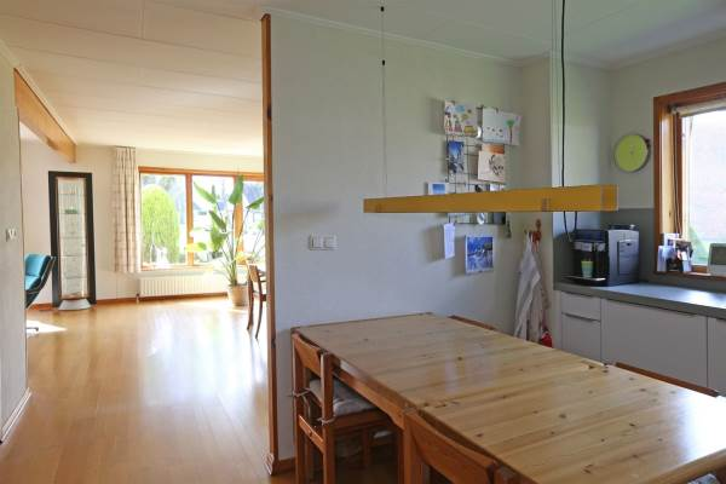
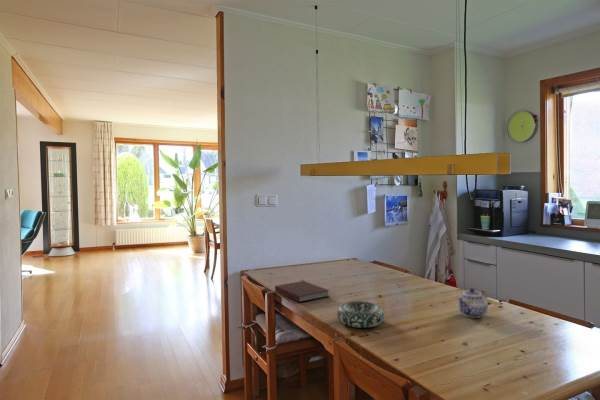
+ teapot (472, 301)
+ decorative bowl (360, 314)
+ notebook (301, 290)
